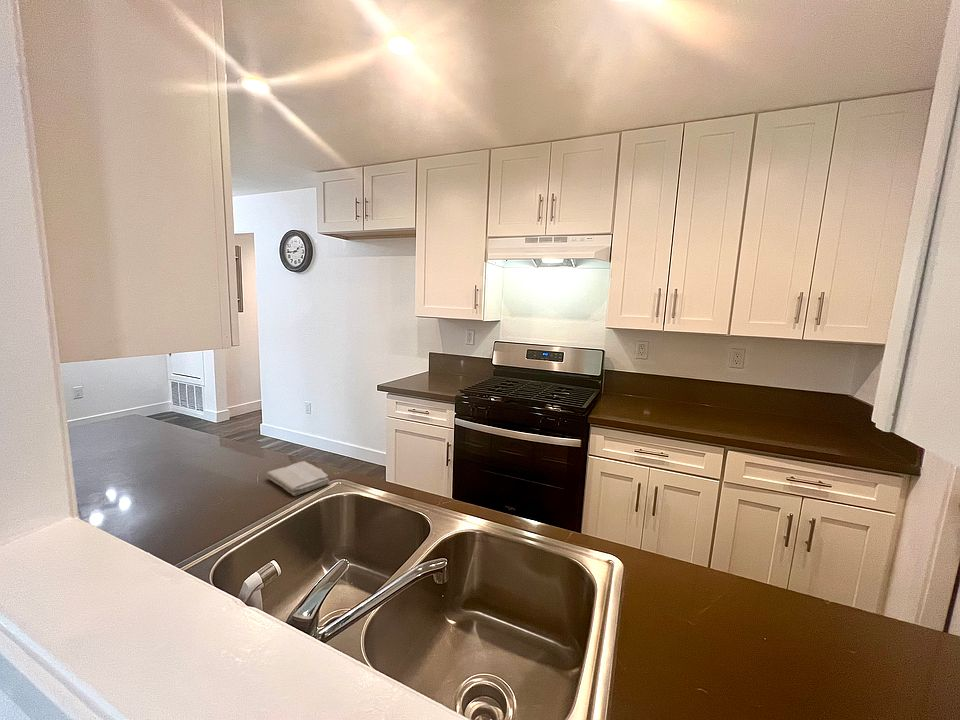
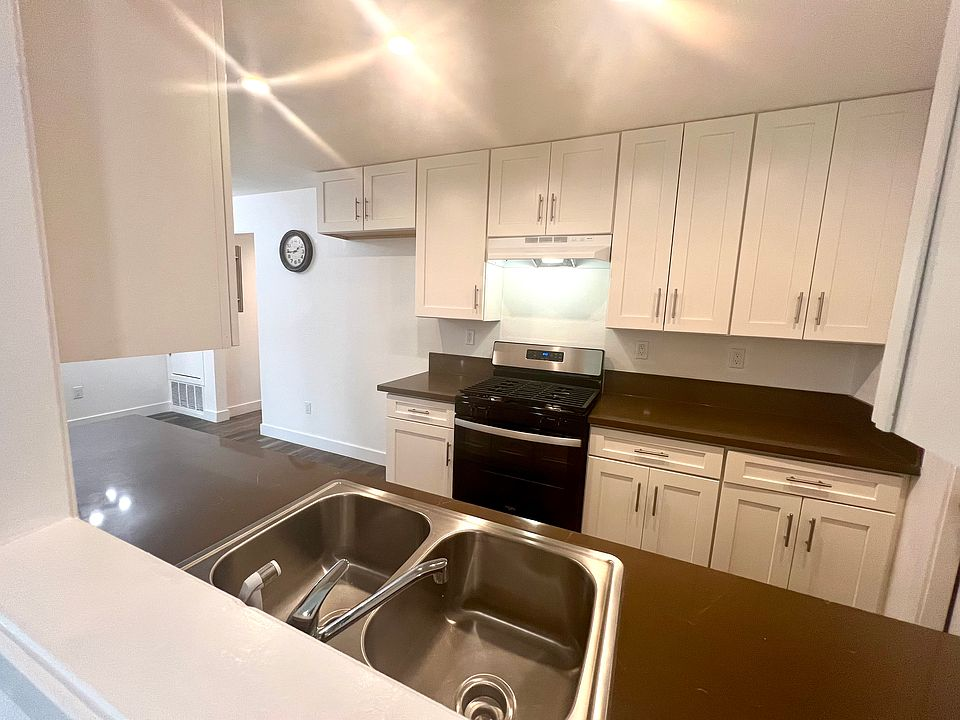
- washcloth (298, 476)
